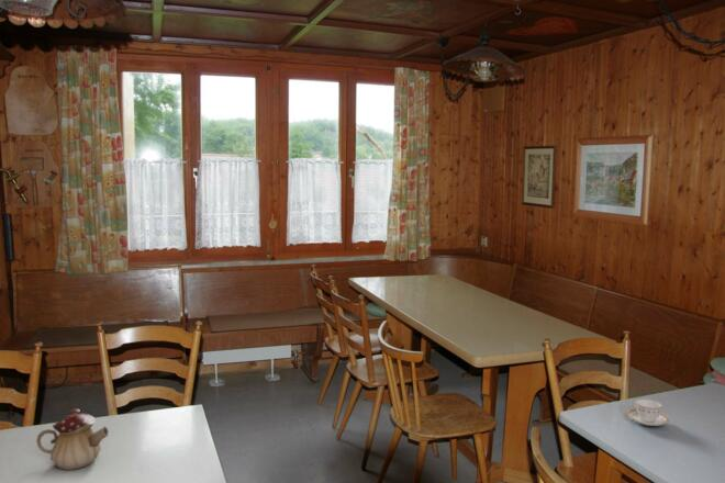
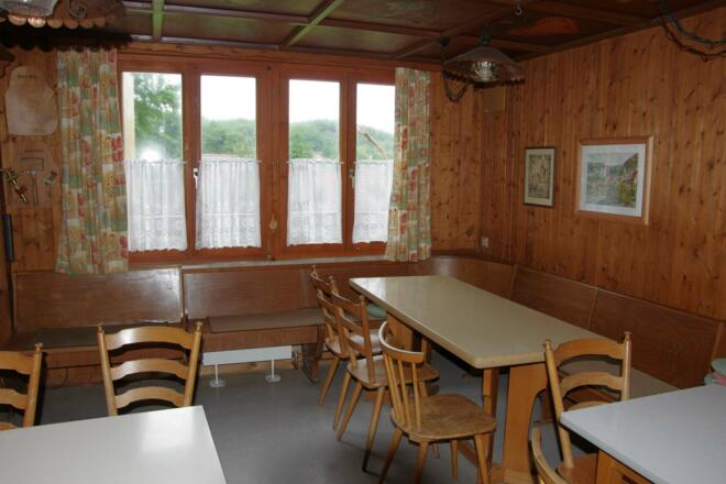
- teapot (71, 435)
- teacup (647, 413)
